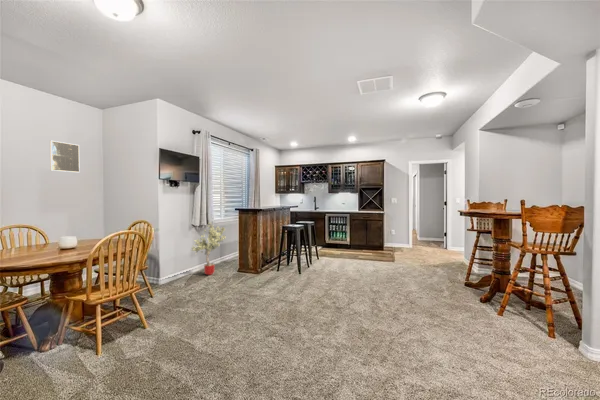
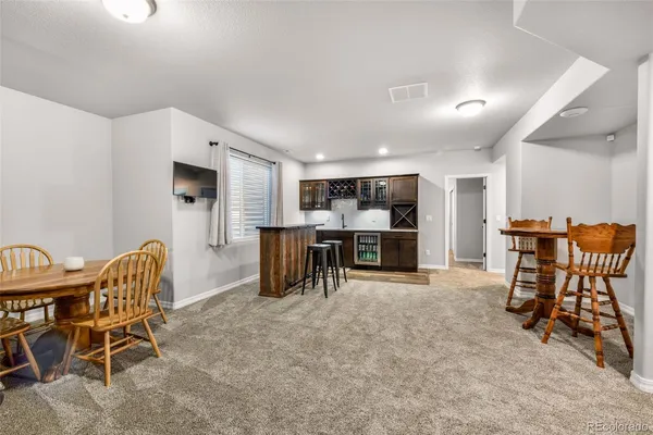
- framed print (65, 157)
- potted tree (206, 248)
